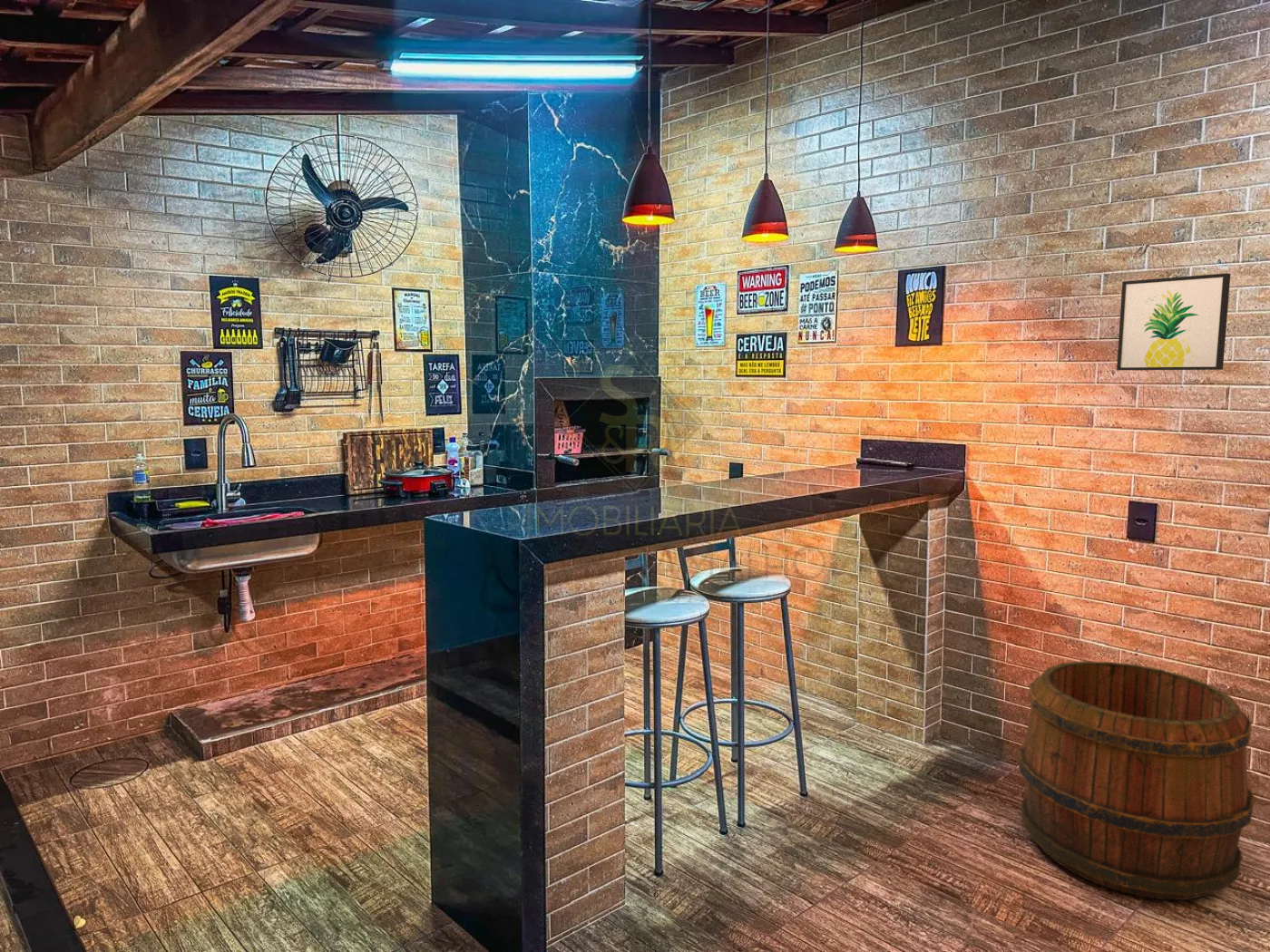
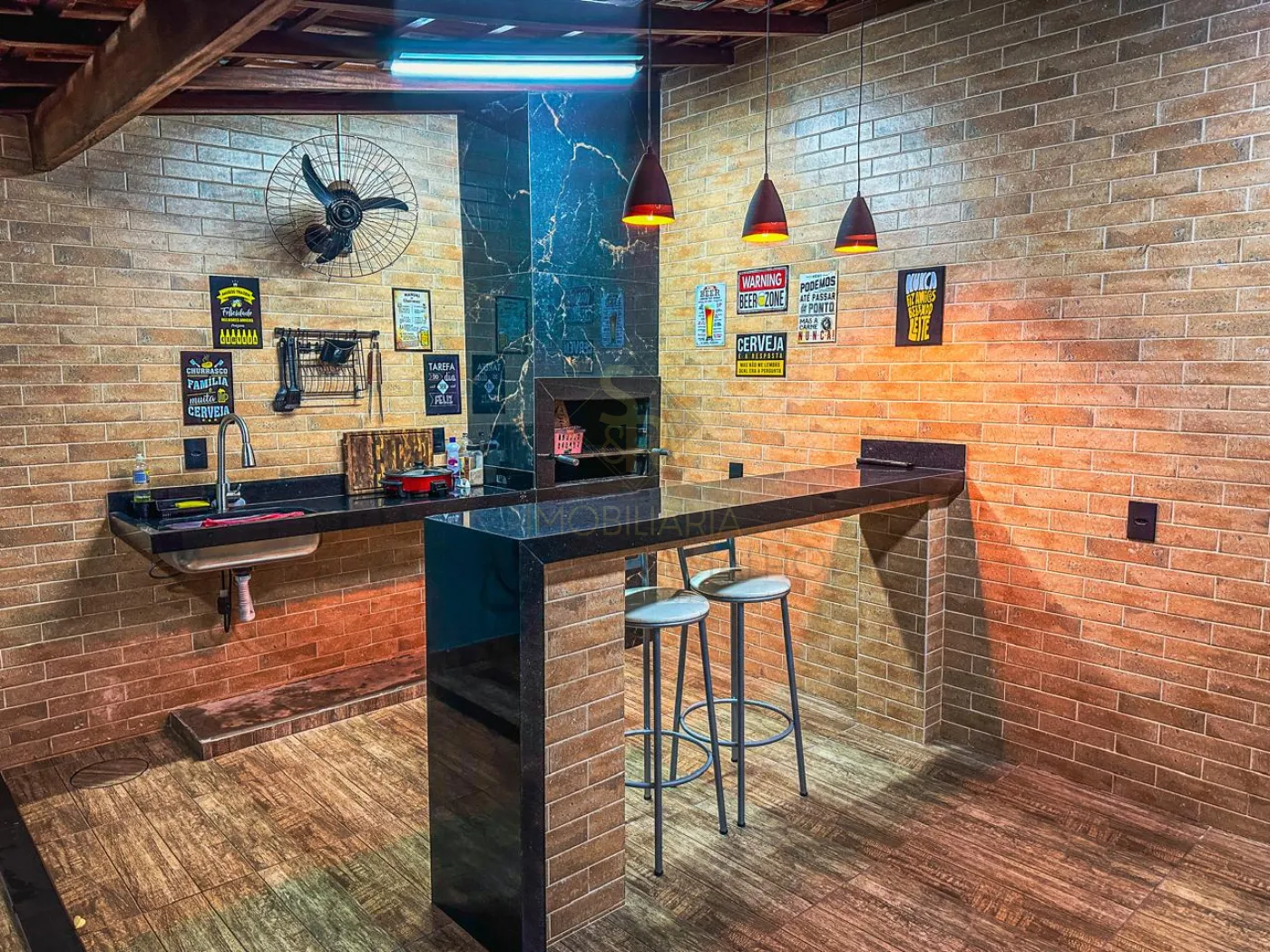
- wall art (1171, 324)
- barrel (1128, 770)
